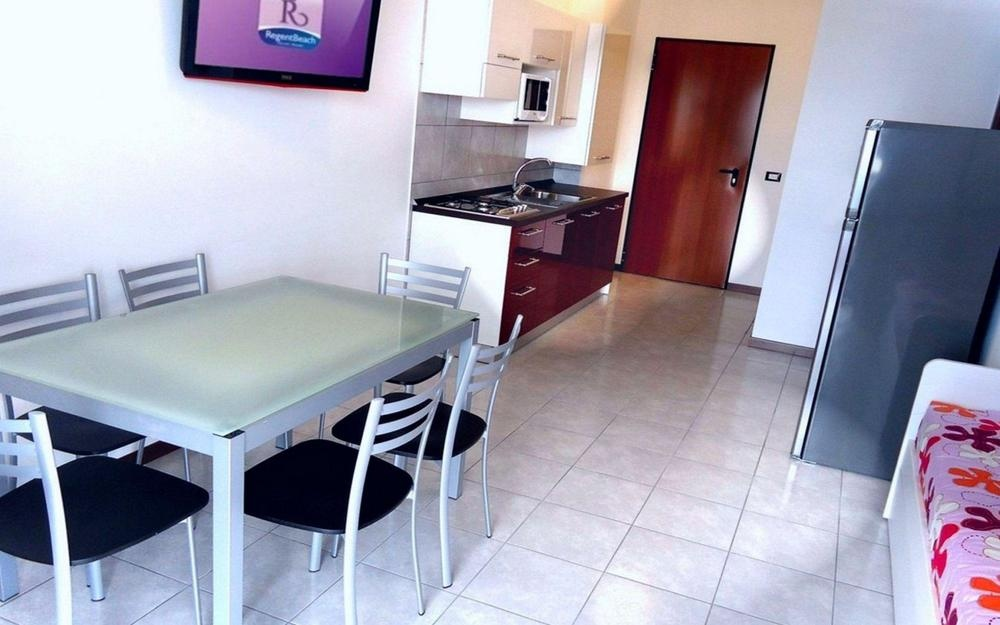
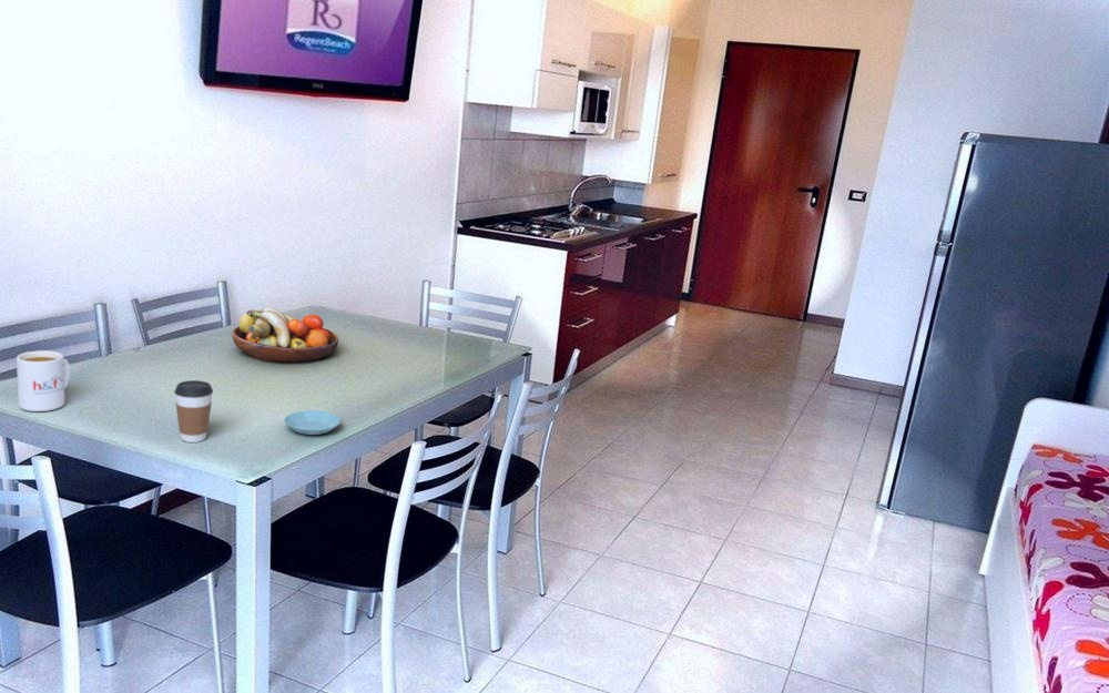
+ coffee cup (193, 411)
+ saucer (312, 425)
+ fruit bowl (286, 330)
+ mug (47, 378)
